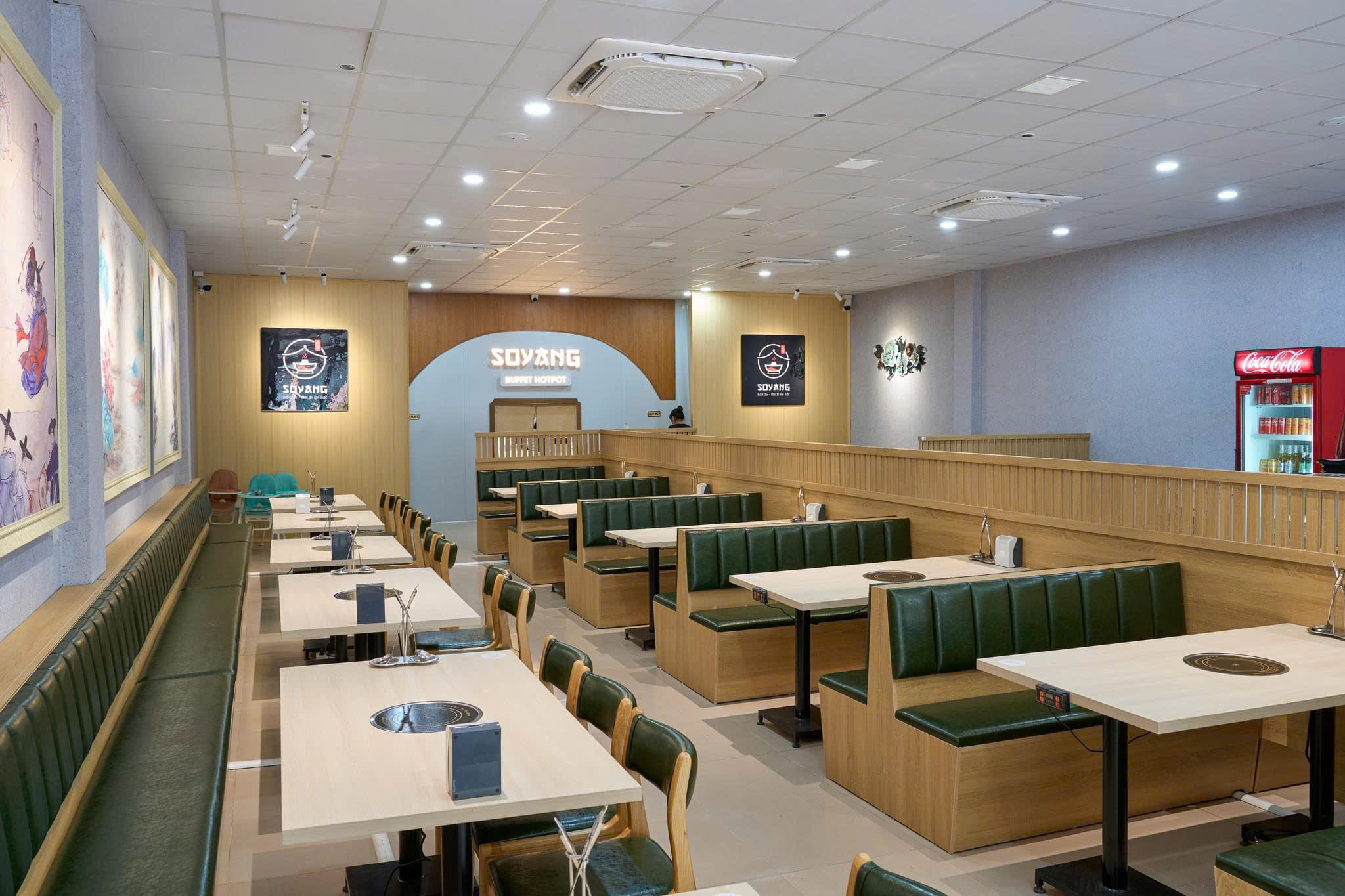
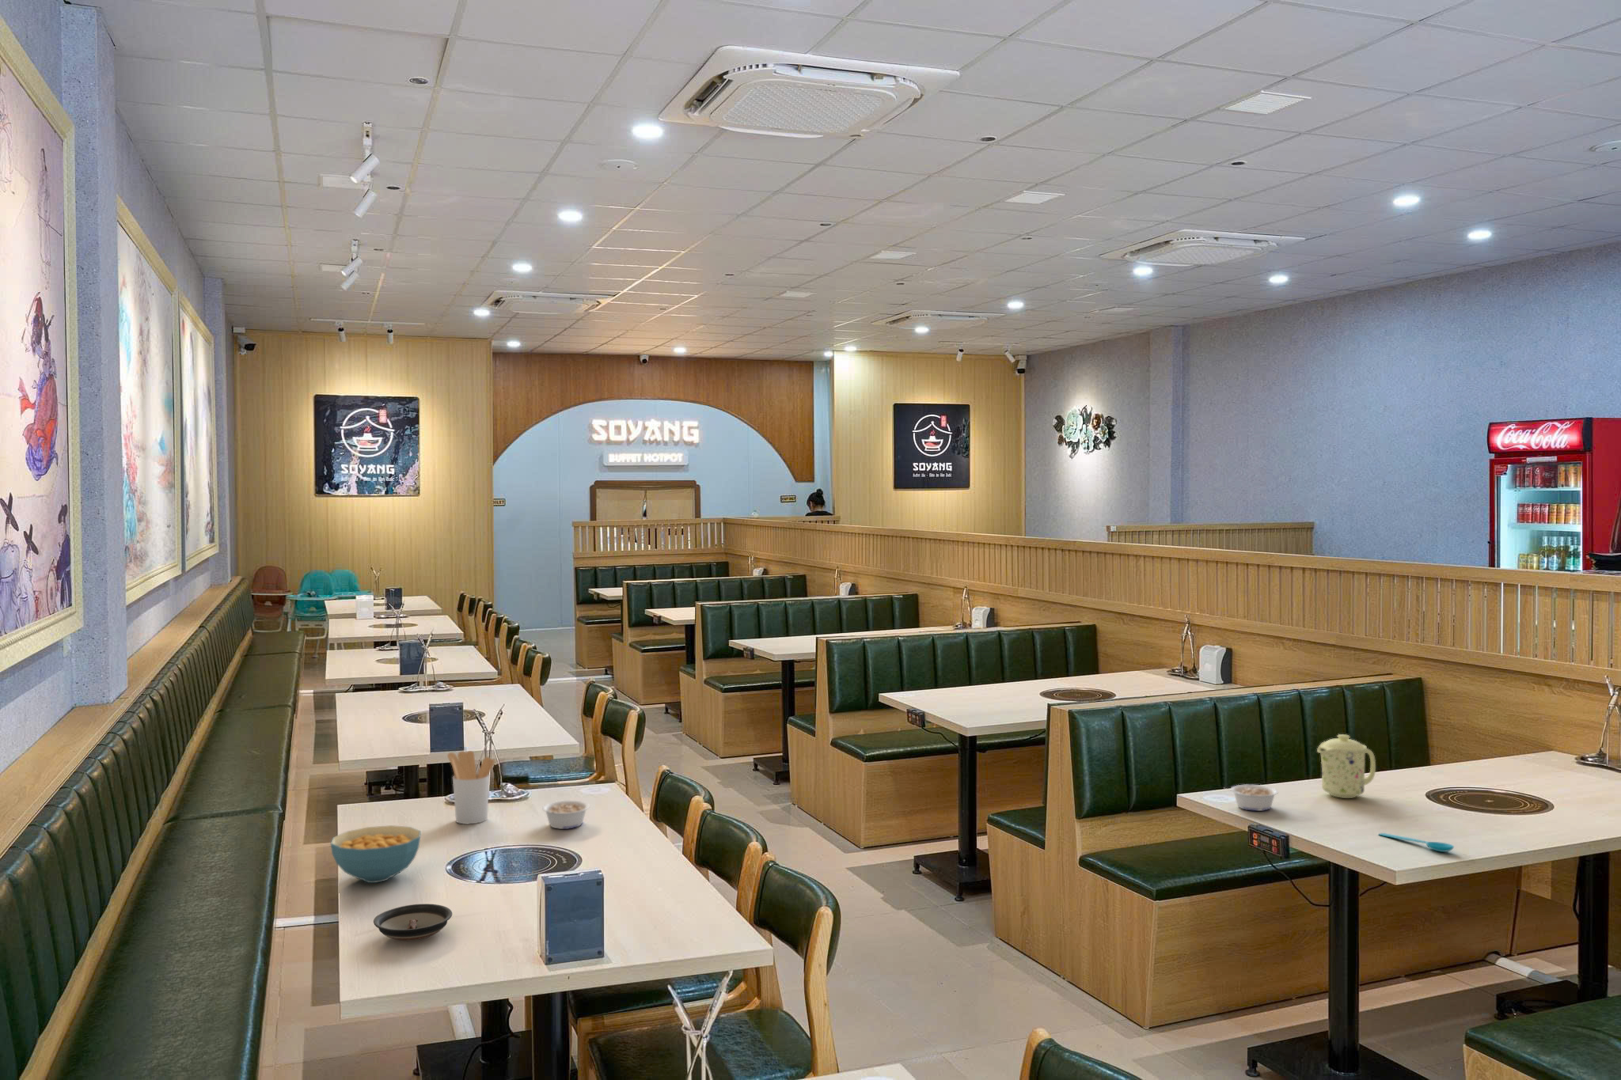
+ spoon (1415, 840)
+ legume (566, 814)
+ cereal bowl (377, 858)
+ saucer (413, 925)
+ mug (1346, 765)
+ legume (1253, 797)
+ utensil holder (468, 785)
